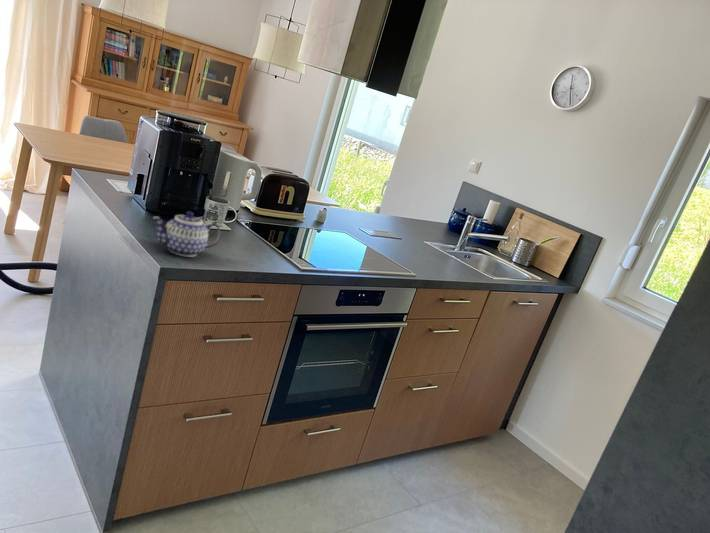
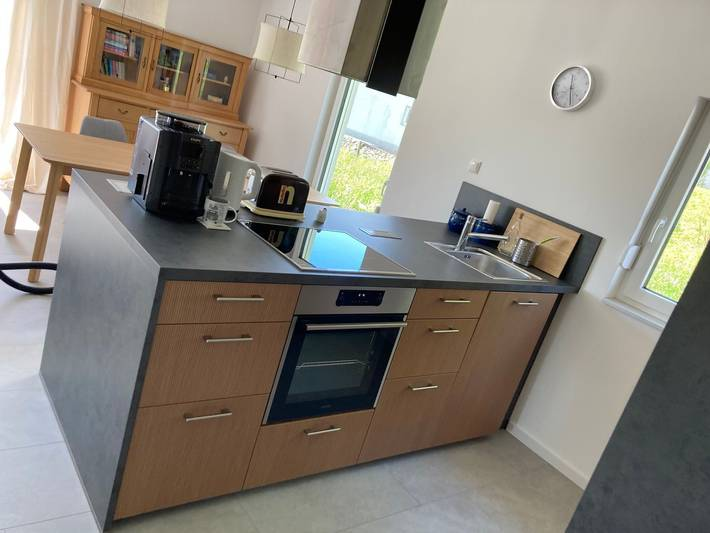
- teapot (187, 231)
